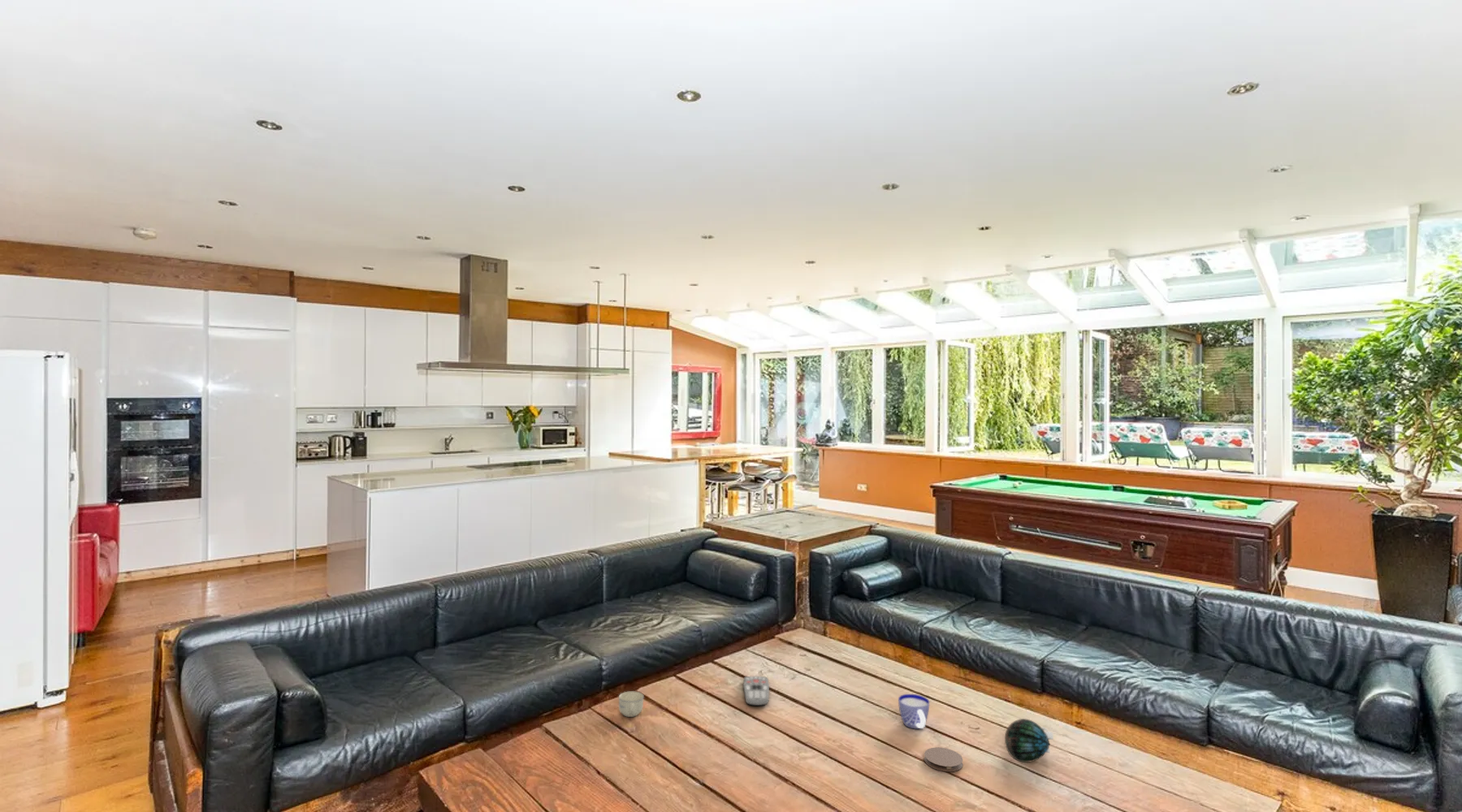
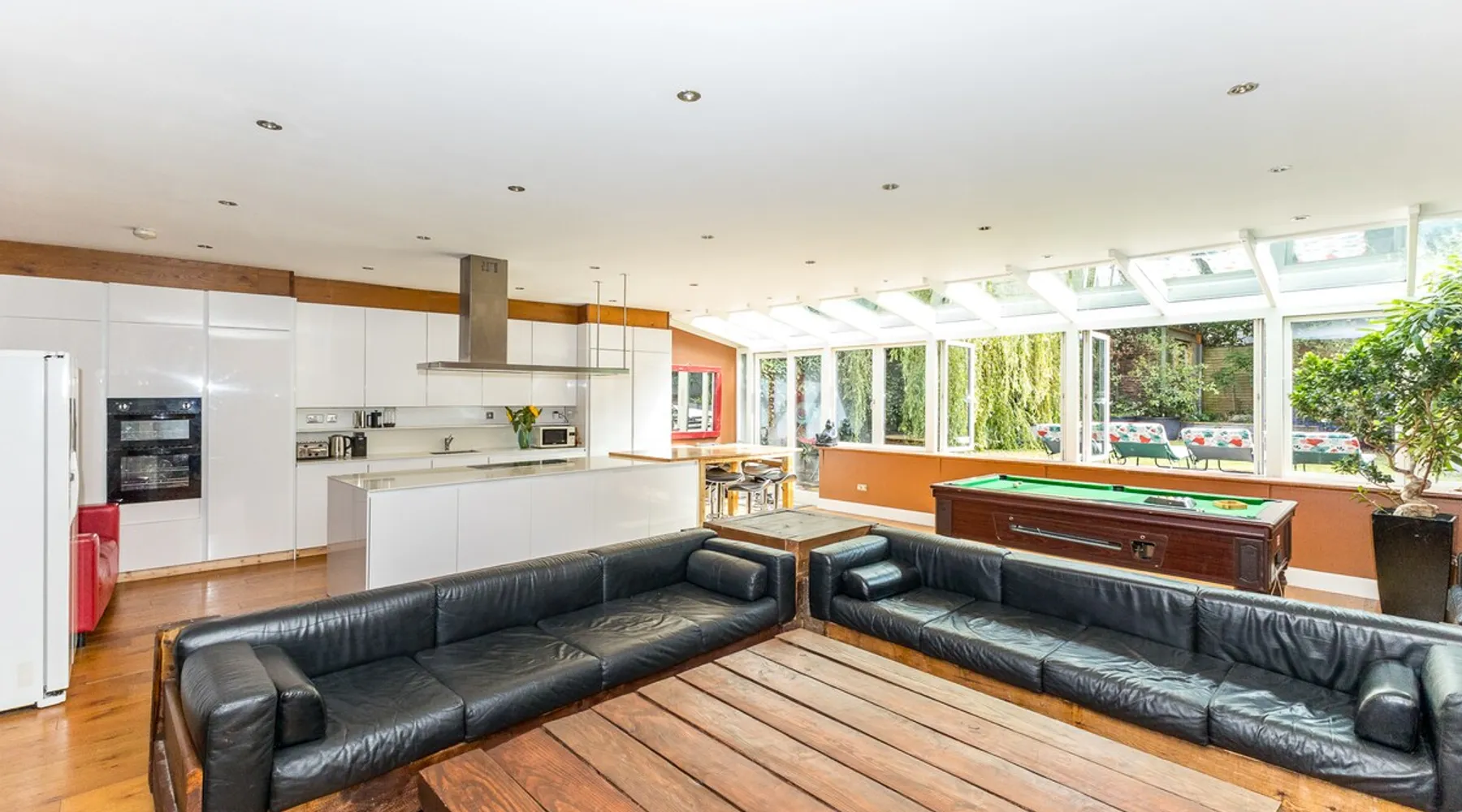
- cup (915, 714)
- decorative egg (1029, 737)
- remote control (756, 690)
- coaster (943, 758)
- cup (630, 706)
